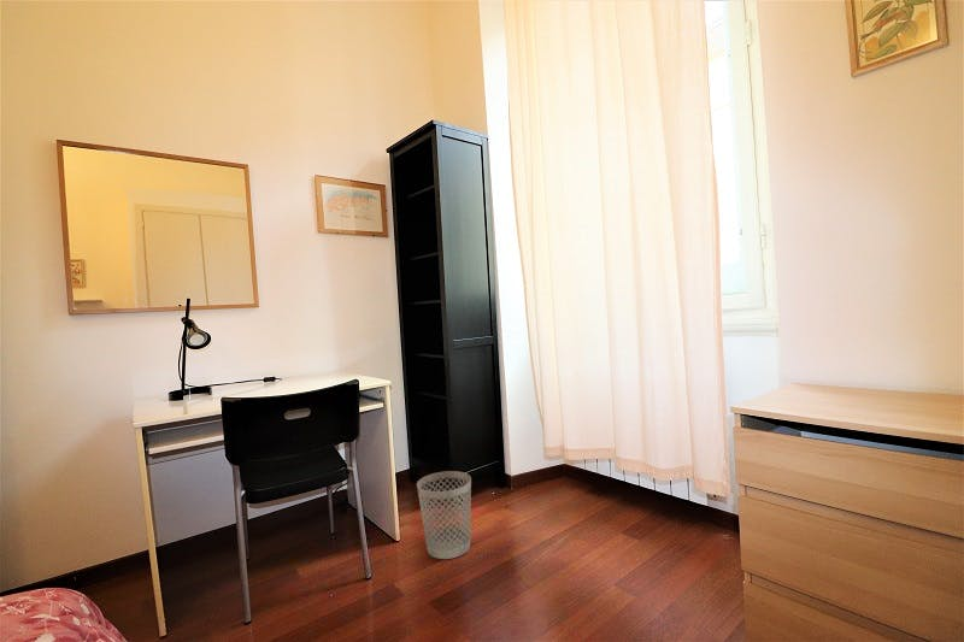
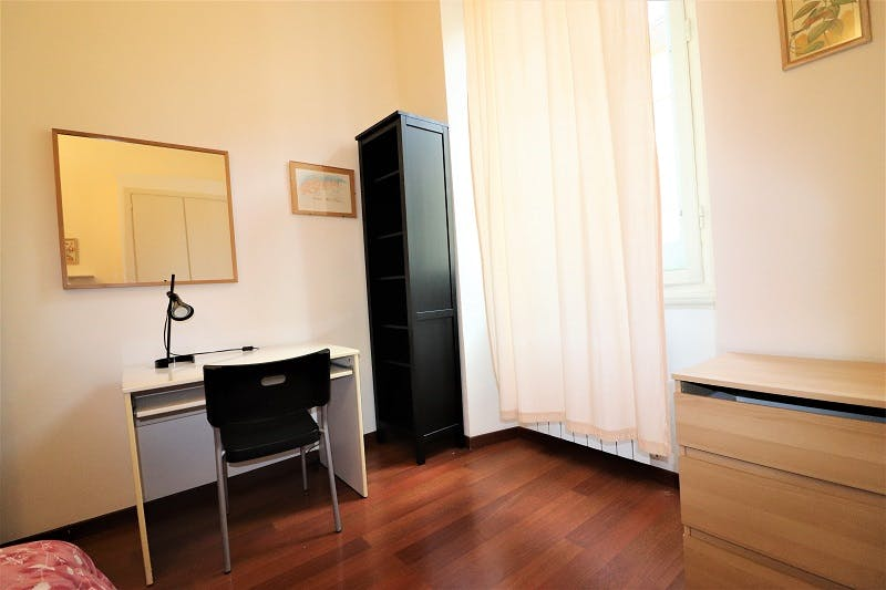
- wastebasket (446, 514)
